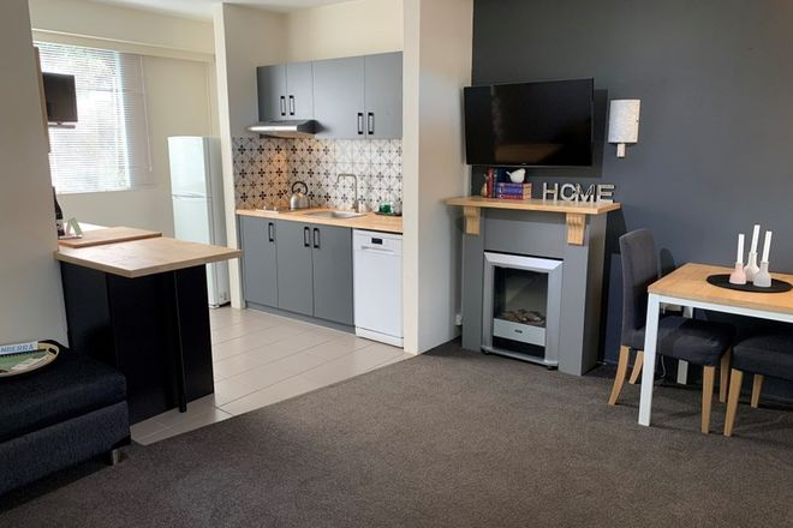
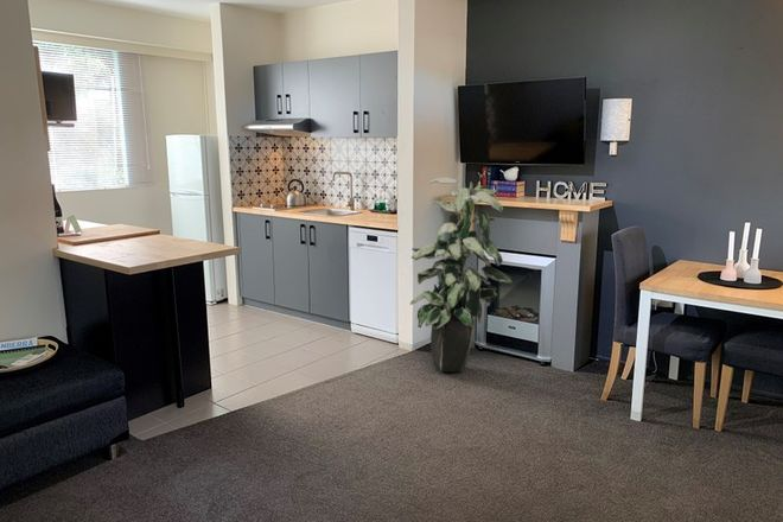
+ indoor plant (454, 274)
